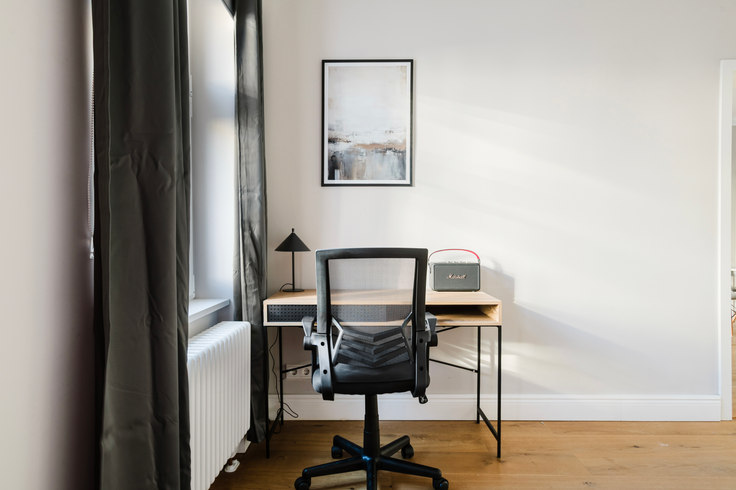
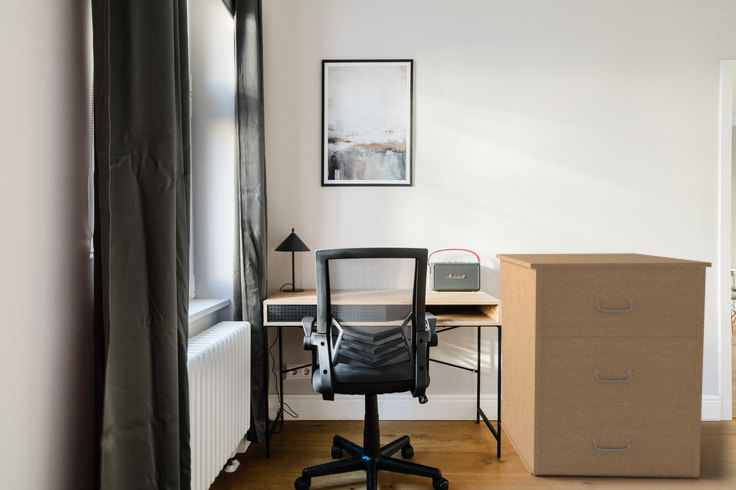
+ filing cabinet (587, 353)
